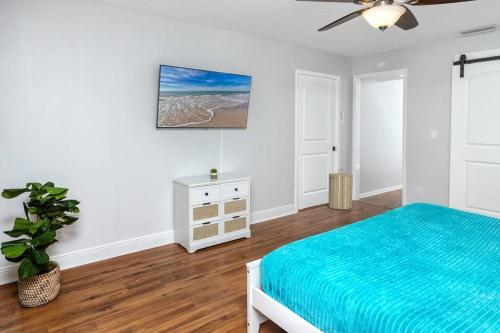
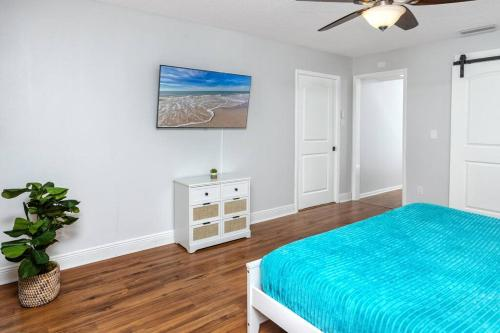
- laundry hamper (340, 188)
